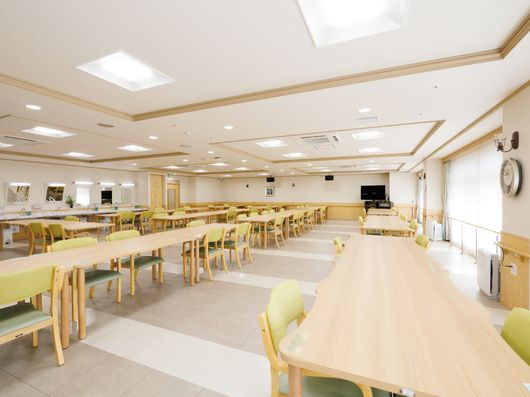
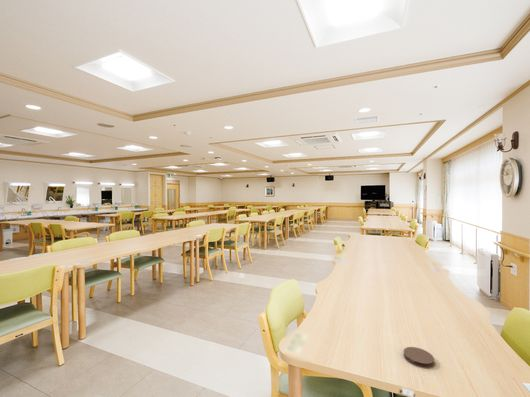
+ coaster (418, 356)
